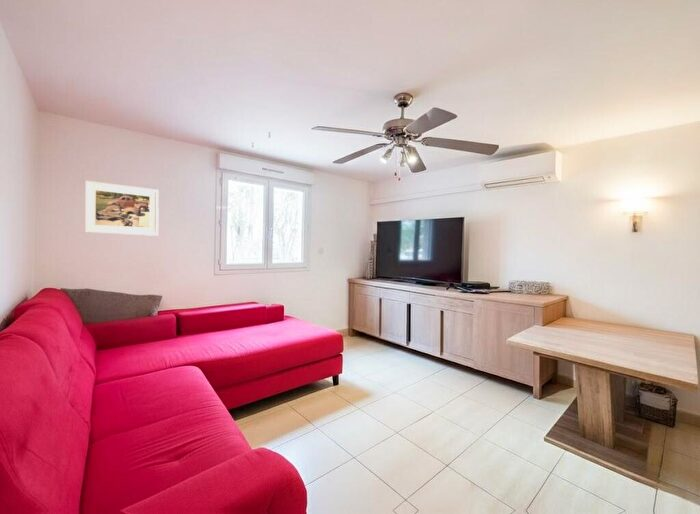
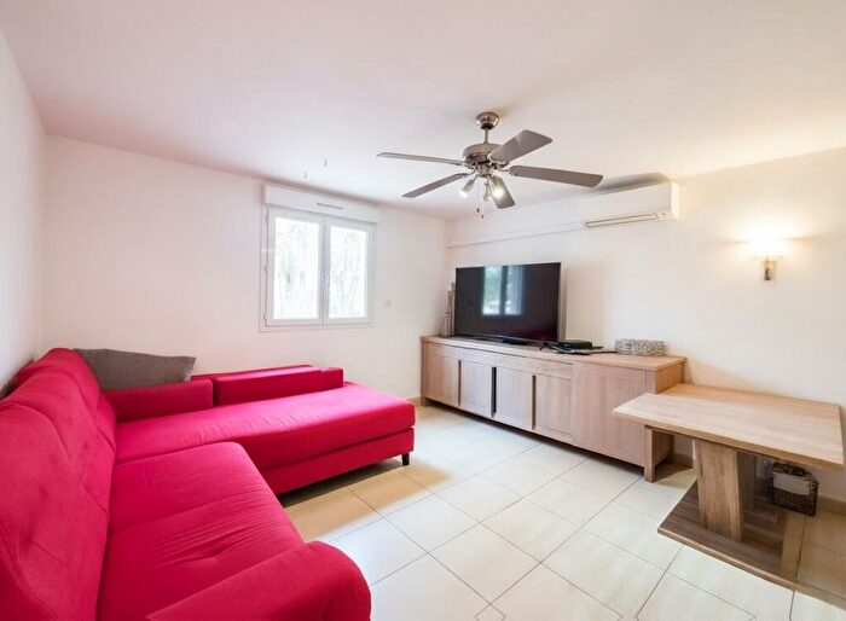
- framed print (123, 209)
